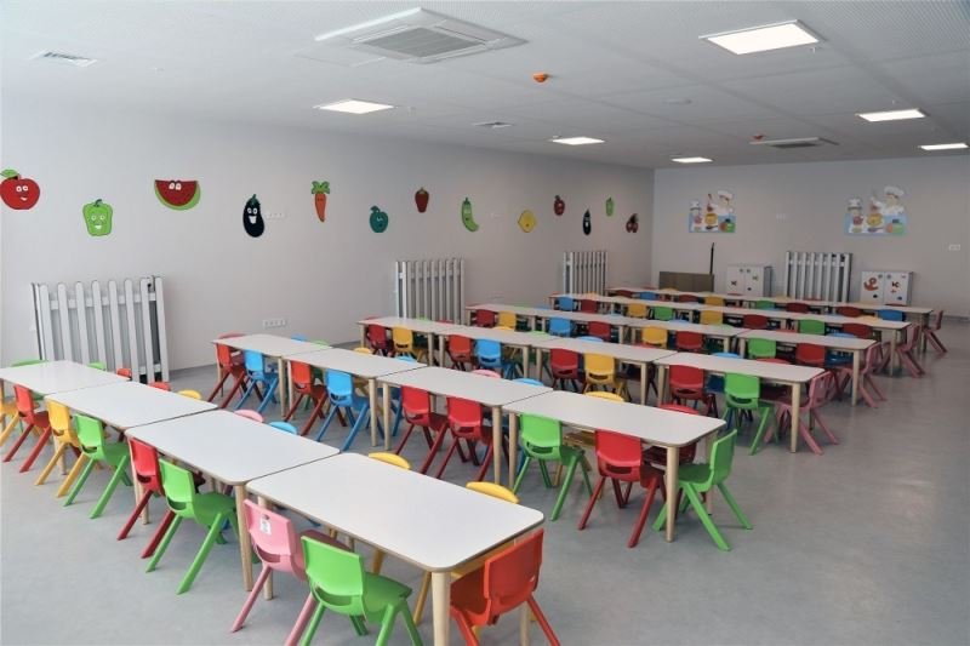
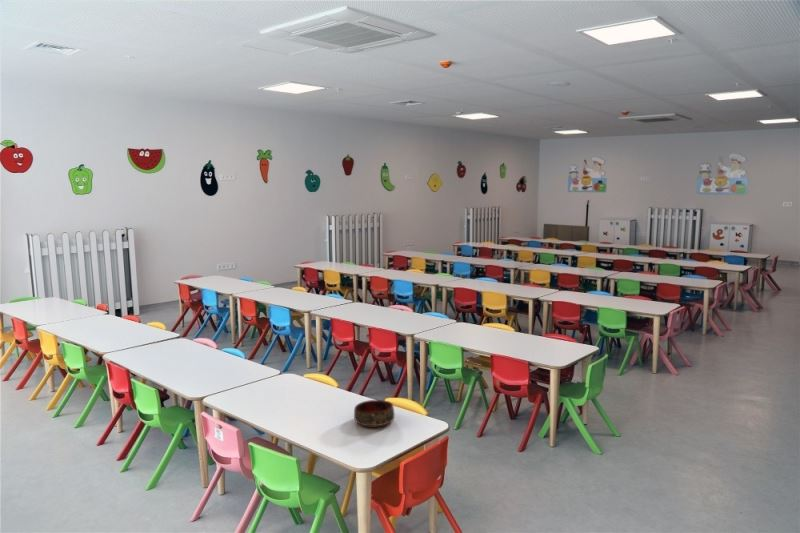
+ bowl (374, 413)
